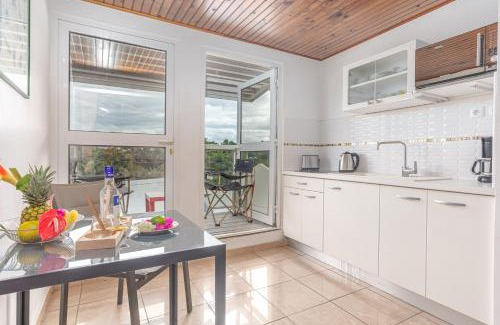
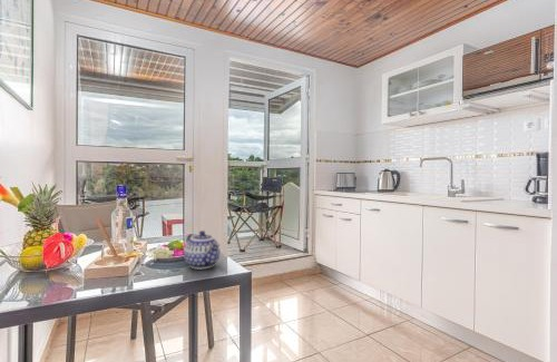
+ teapot (202, 247)
